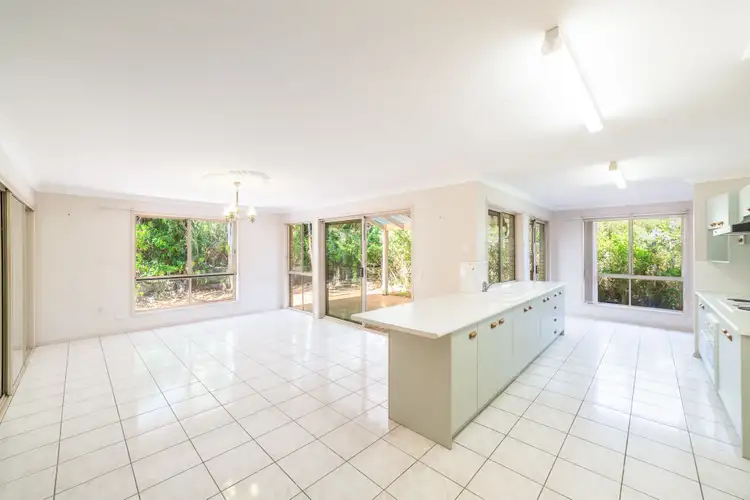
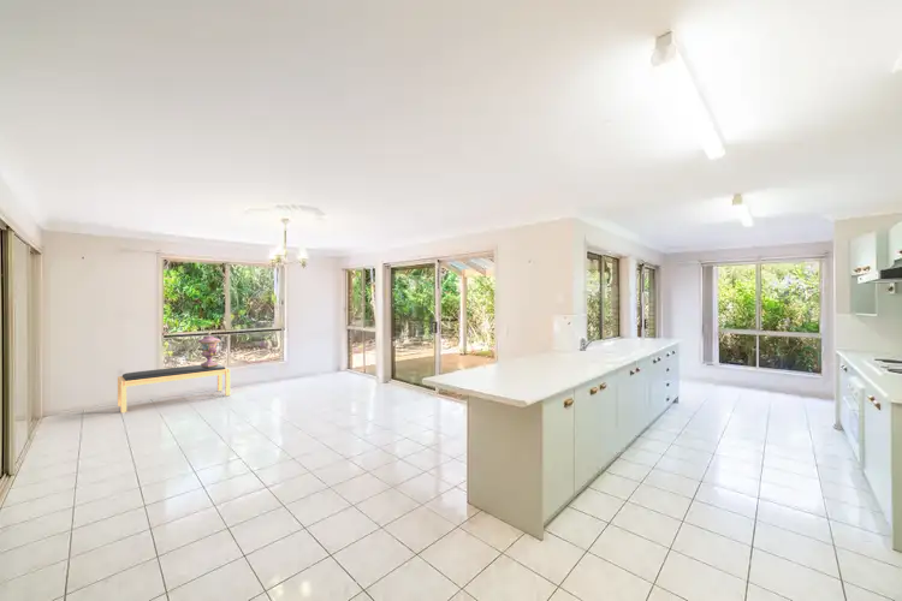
+ bench (174, 380)
+ decorative urn (208, 349)
